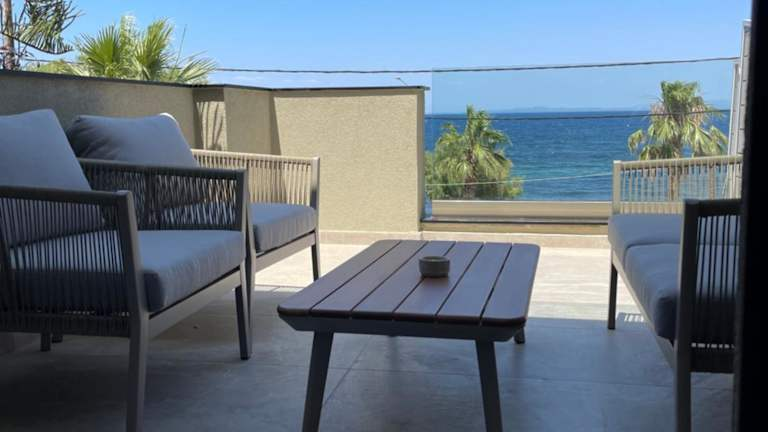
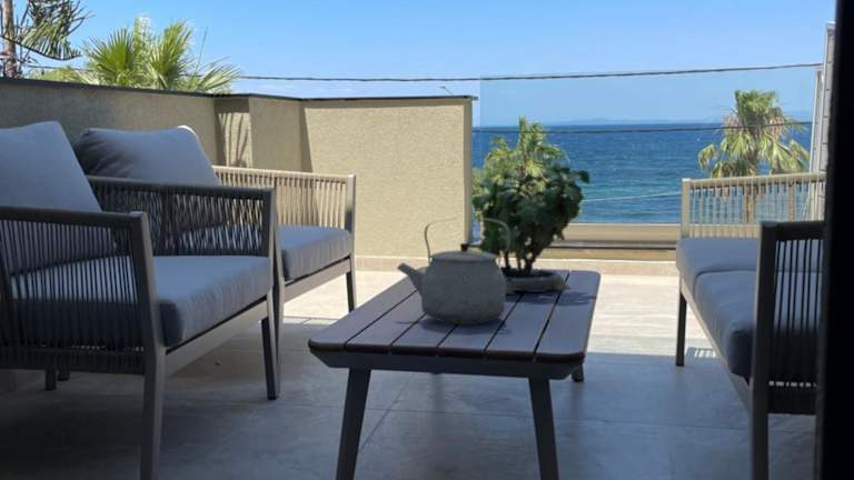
+ tea kettle (451, 269)
+ potted plant (527, 221)
